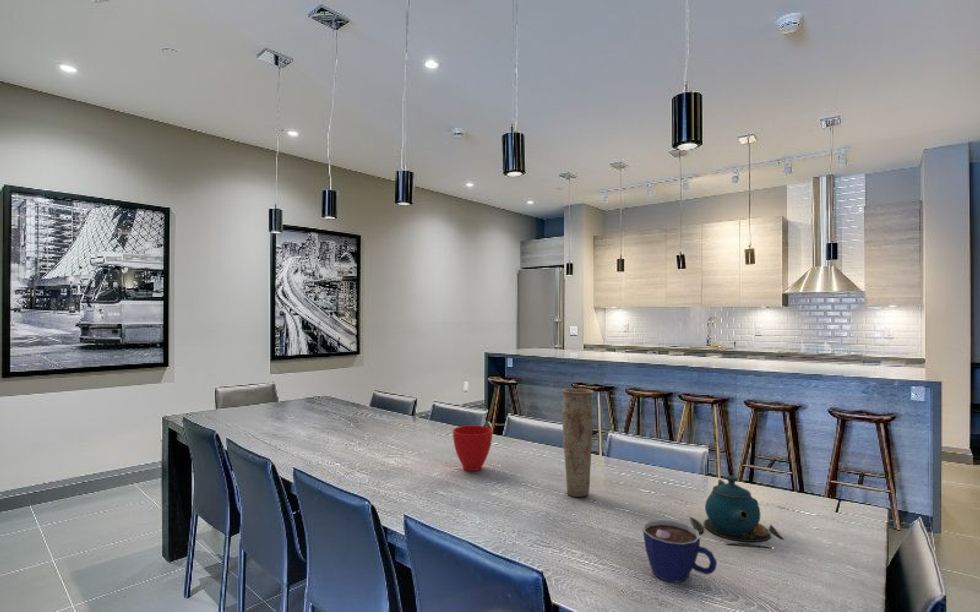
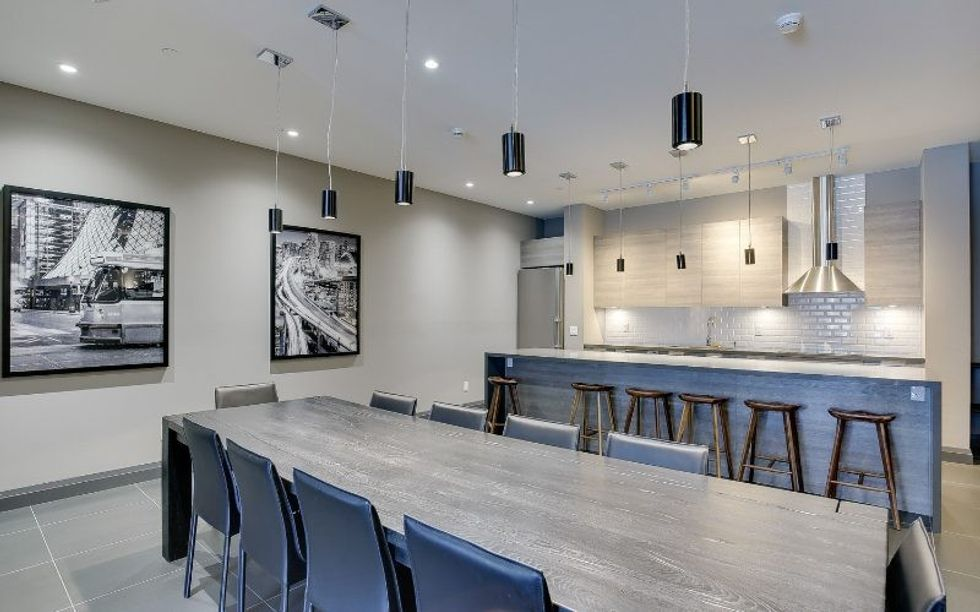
- cup (472, 449)
- vase (577, 442)
- cup (679, 554)
- teapot (734, 502)
